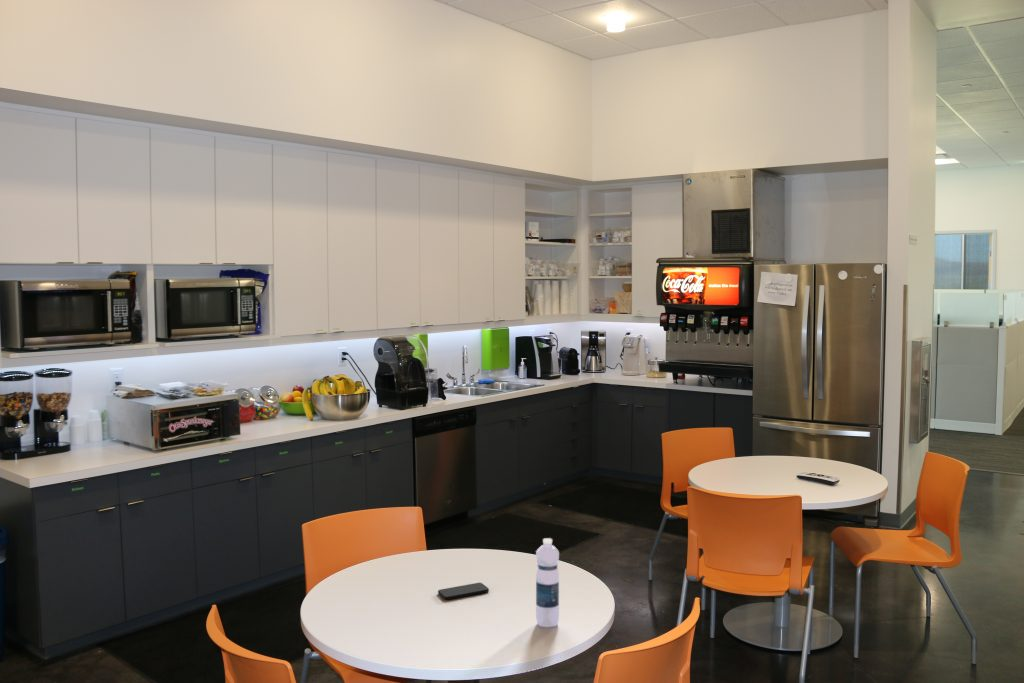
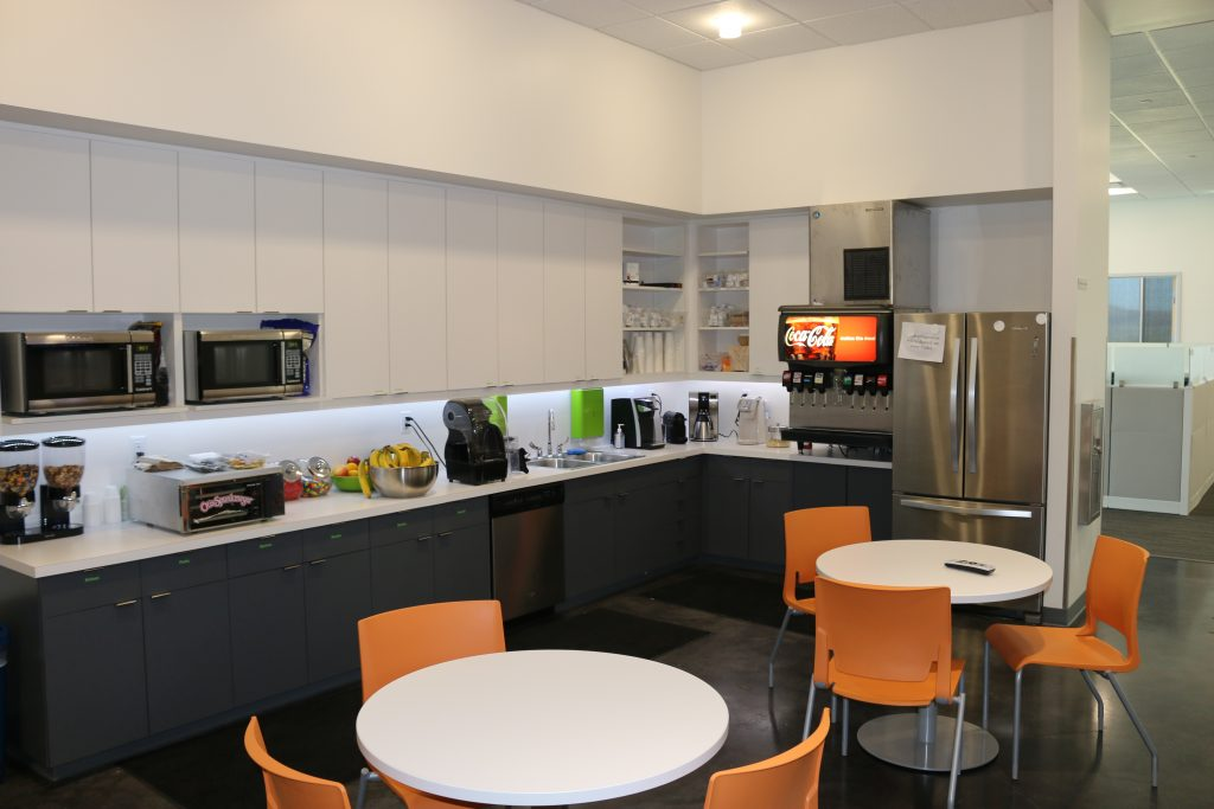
- smartphone (463, 590)
- water bottle (547, 581)
